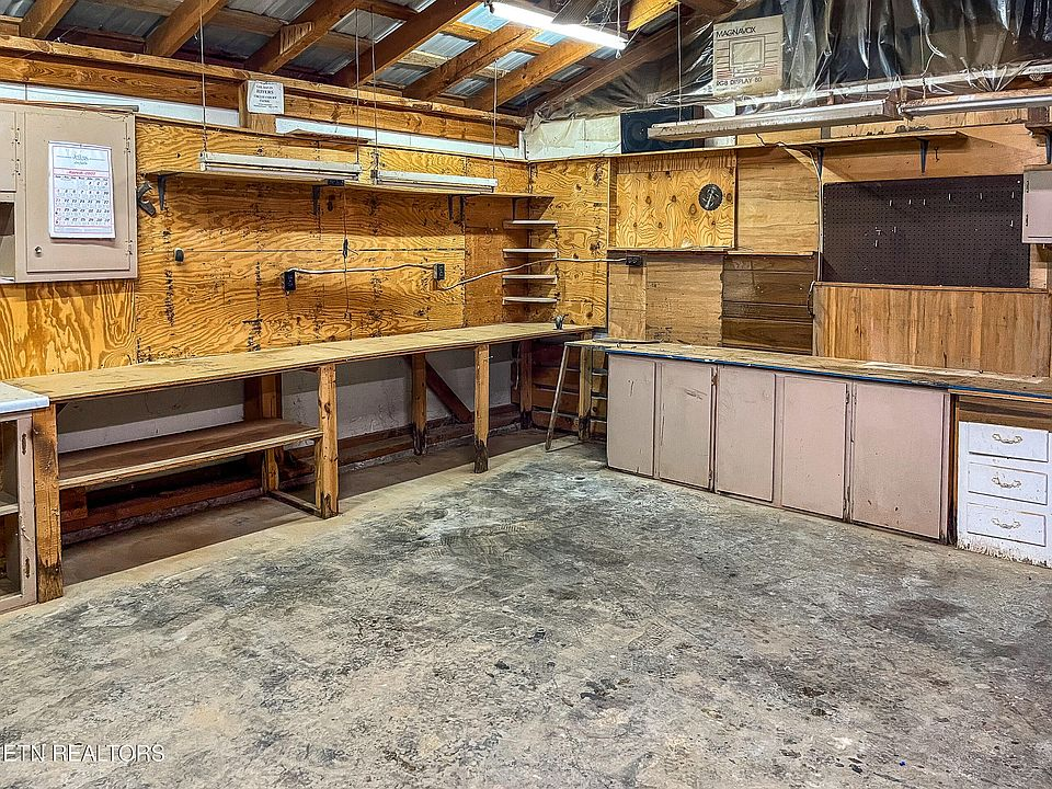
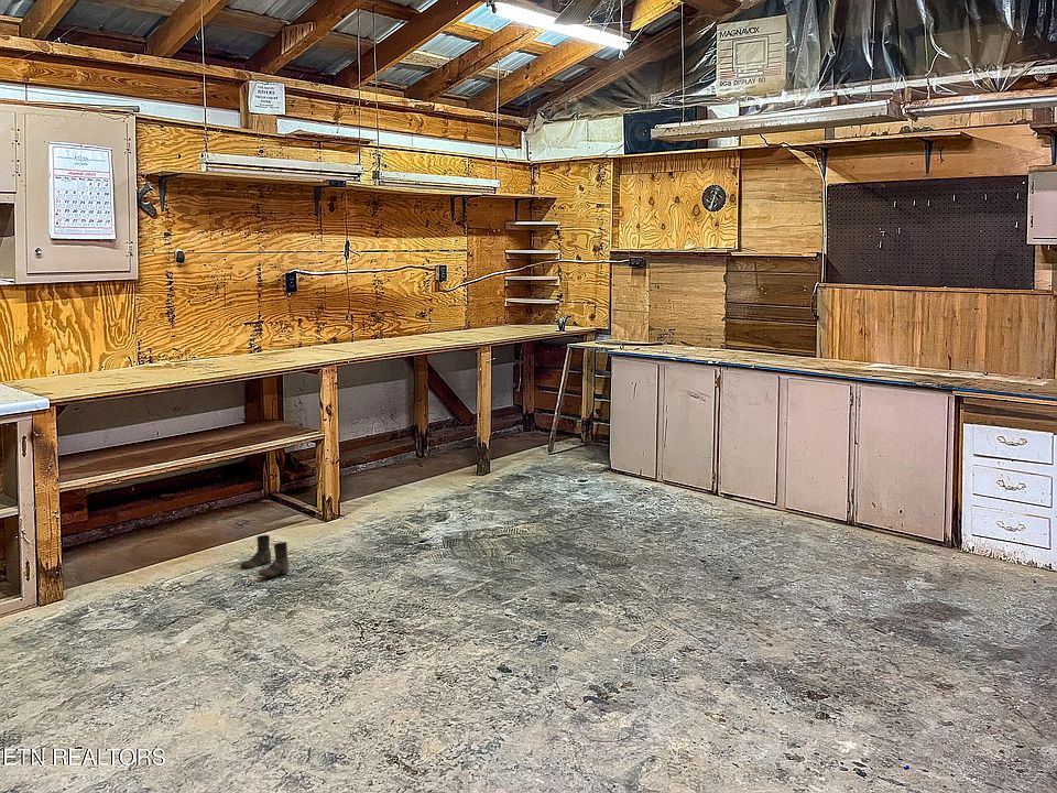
+ boots (264, 555)
